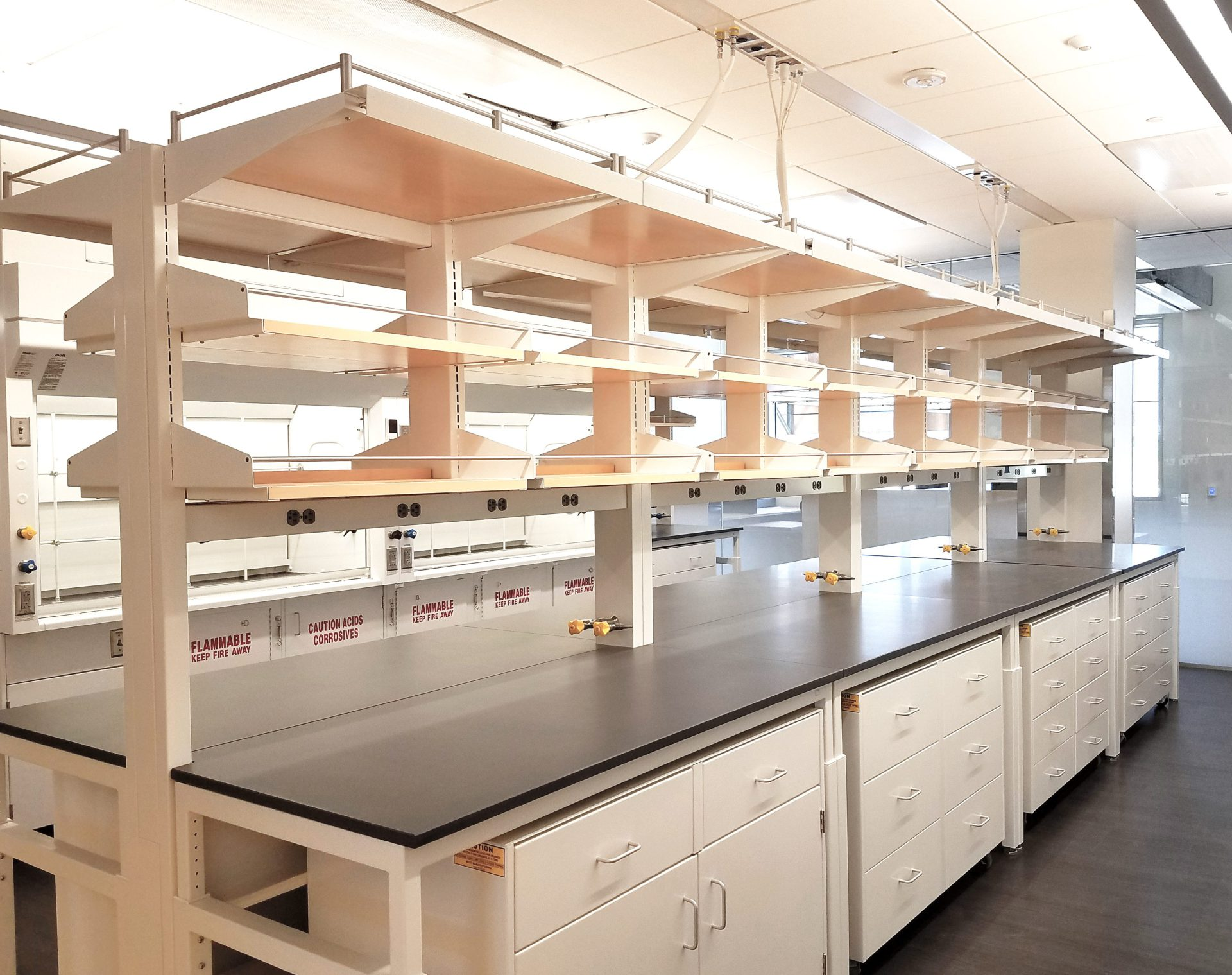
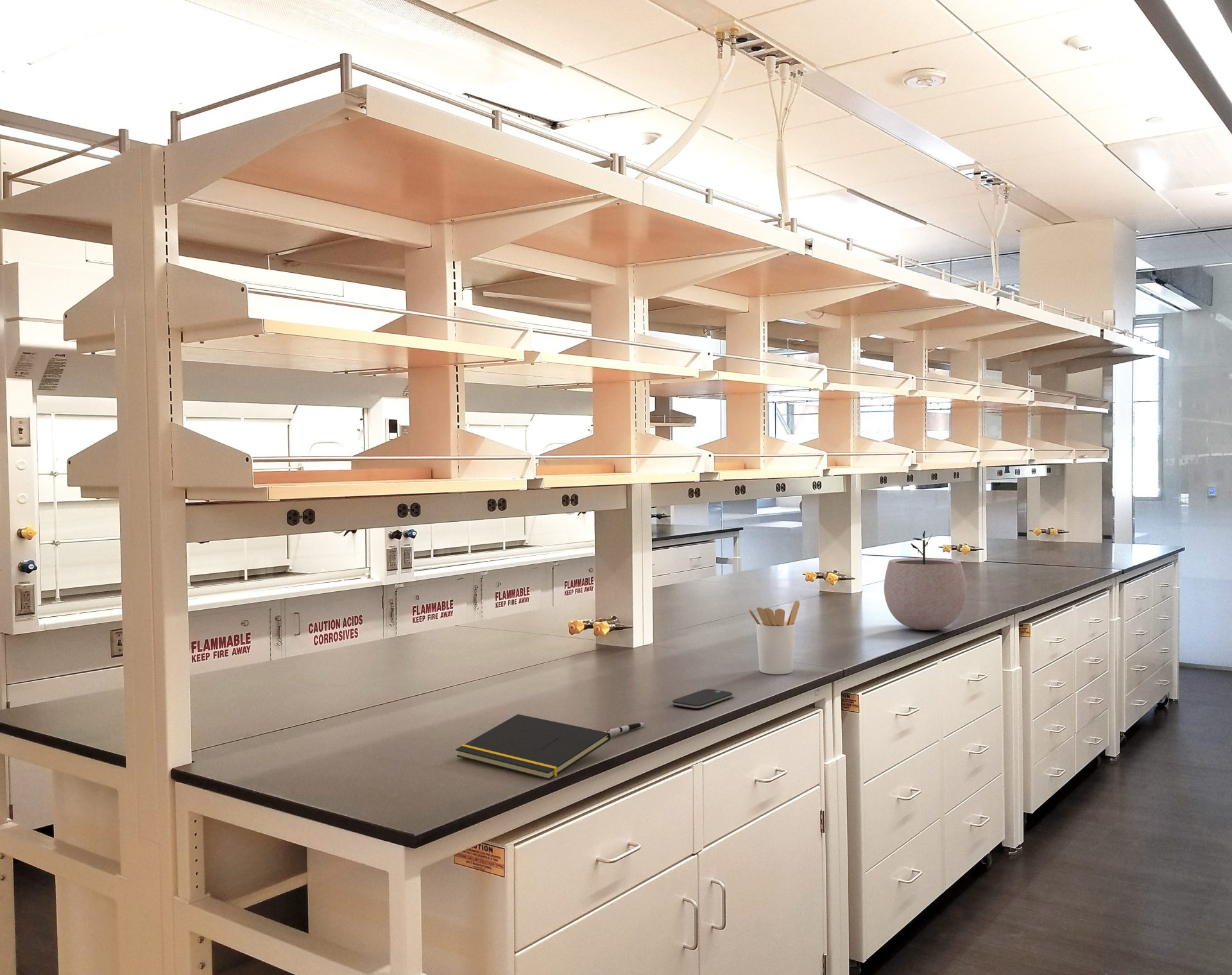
+ utensil holder (774, 637)
+ smartphone (703, 698)
+ pen (622, 729)
+ notepad (533, 745)
+ plant pot (924, 580)
